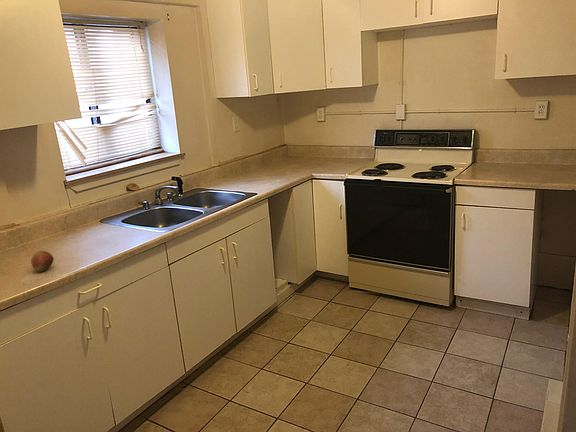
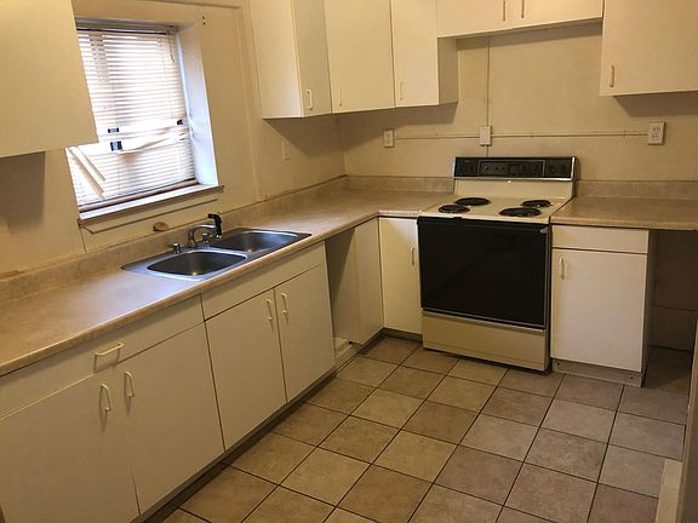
- apple (42, 261)
